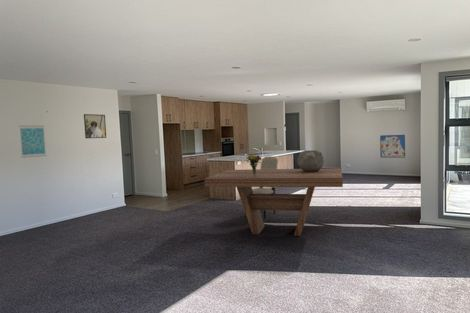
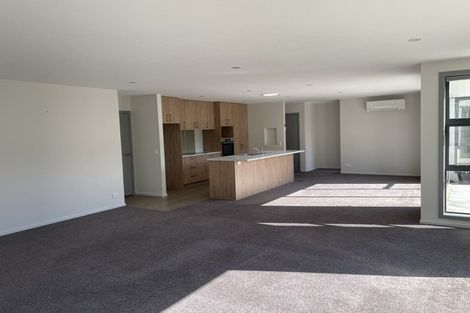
- ceramic pot (310, 160)
- dining table (277, 202)
- wall art (392, 146)
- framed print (95, 126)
- dining chair (261, 187)
- bouquet (254, 164)
- wall art (33, 141)
